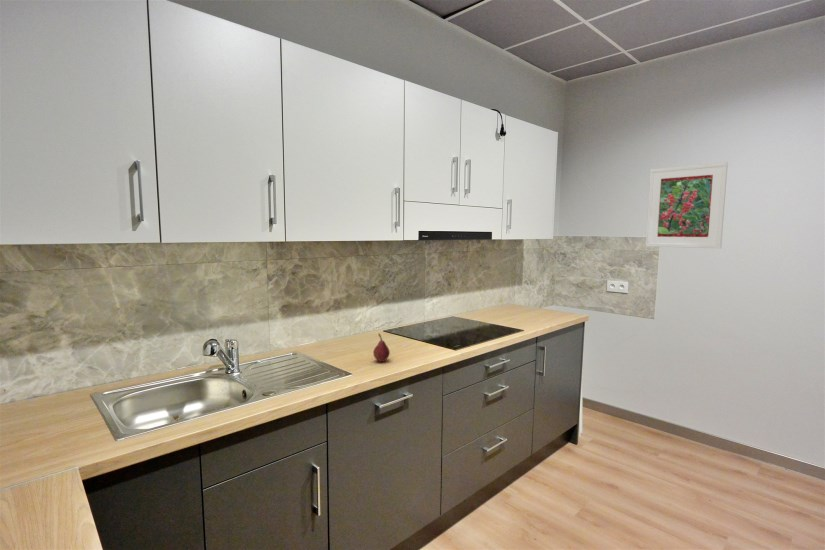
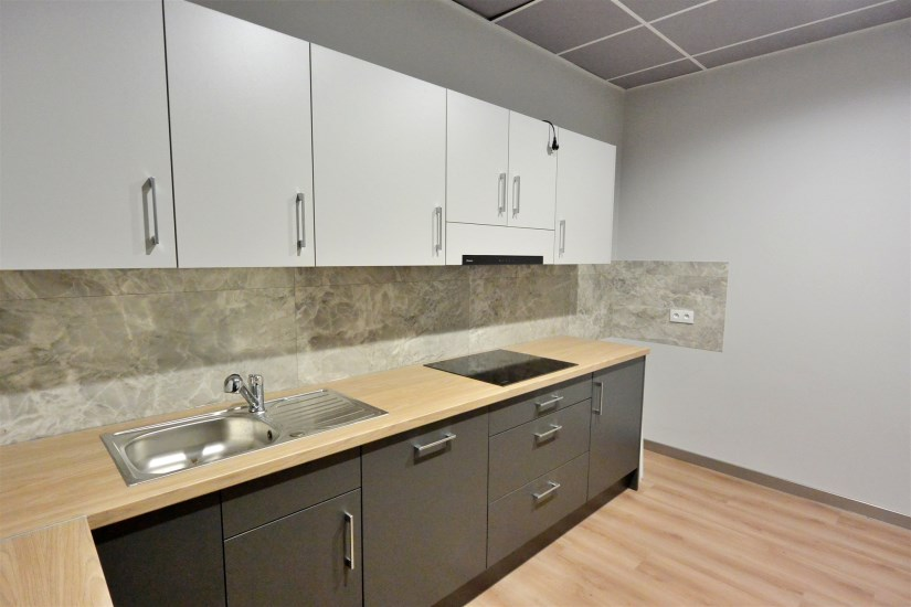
- fruit (381, 347)
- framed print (684, 207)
